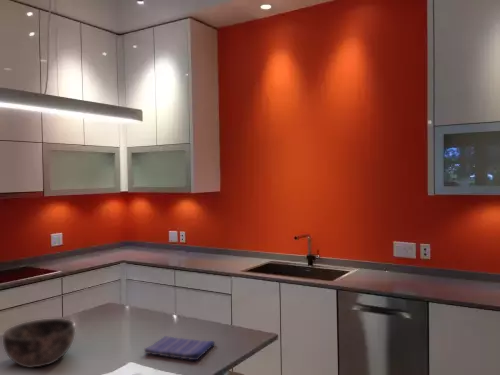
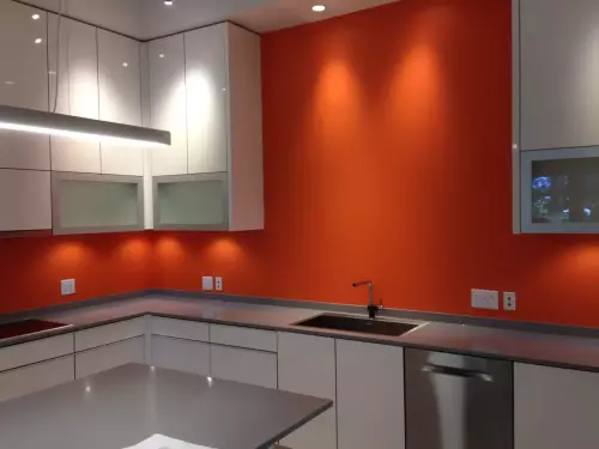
- bowl (40, 344)
- dish towel (180, 346)
